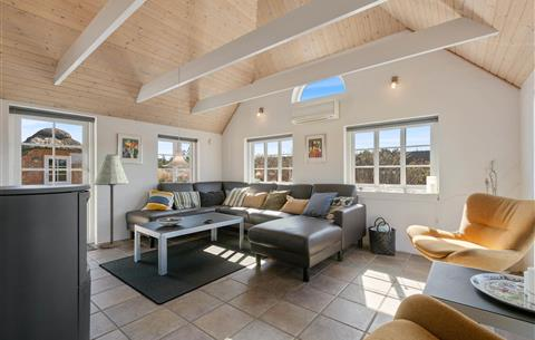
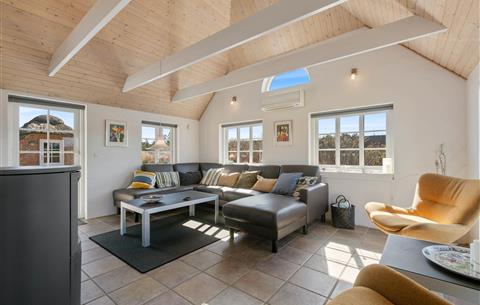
- floor lamp (111, 200)
